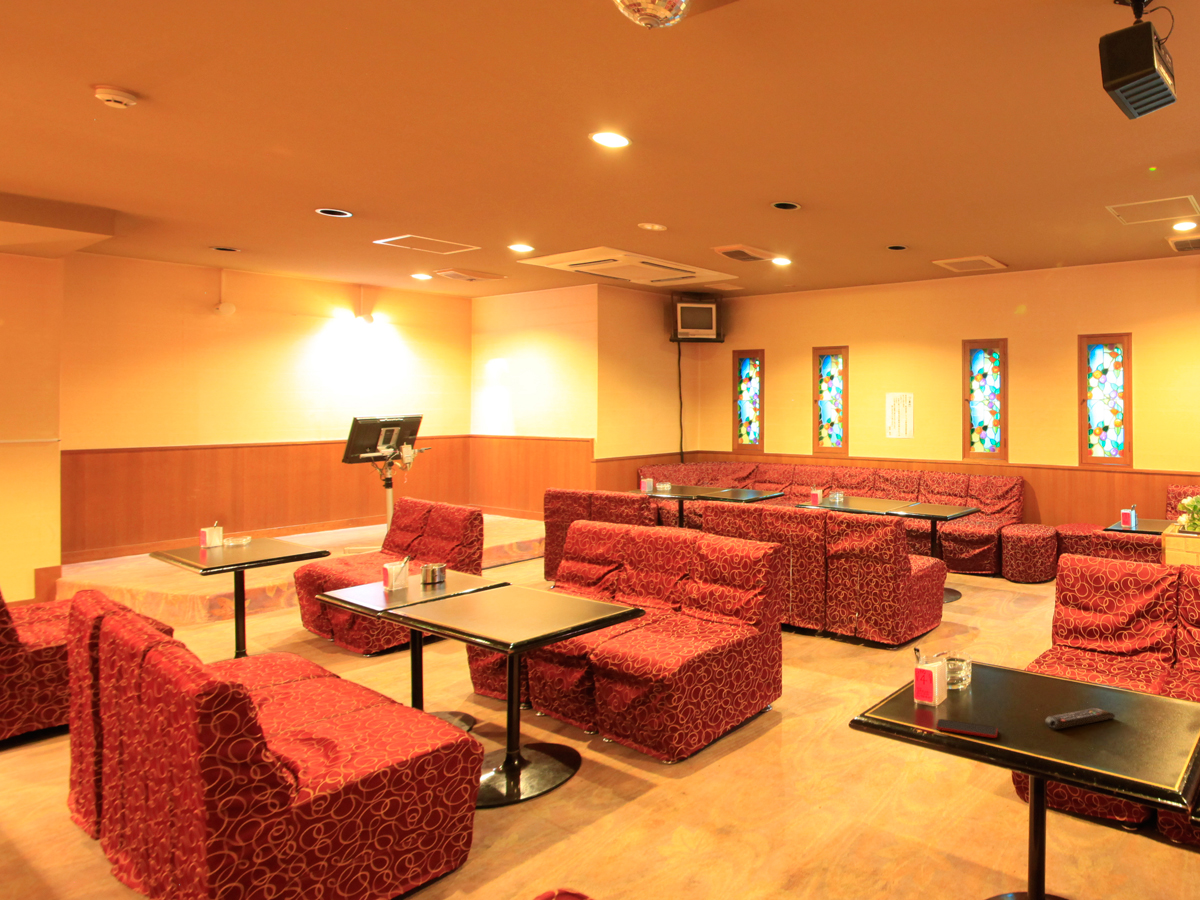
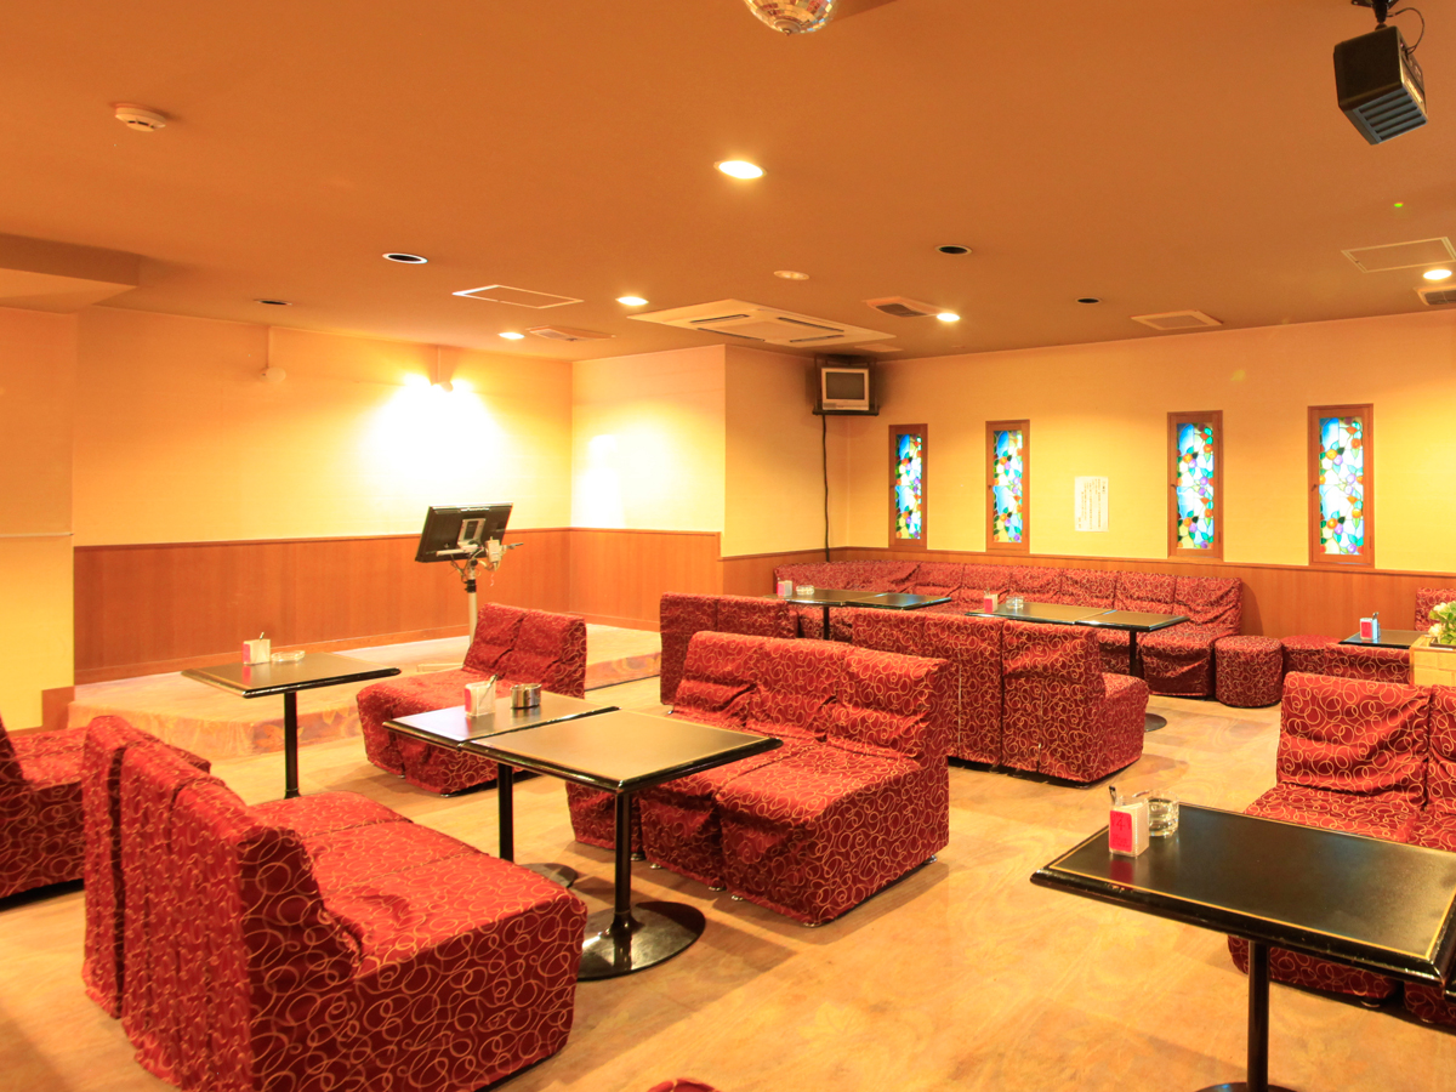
- smartphone (966, 728)
- remote control (1080, 718)
